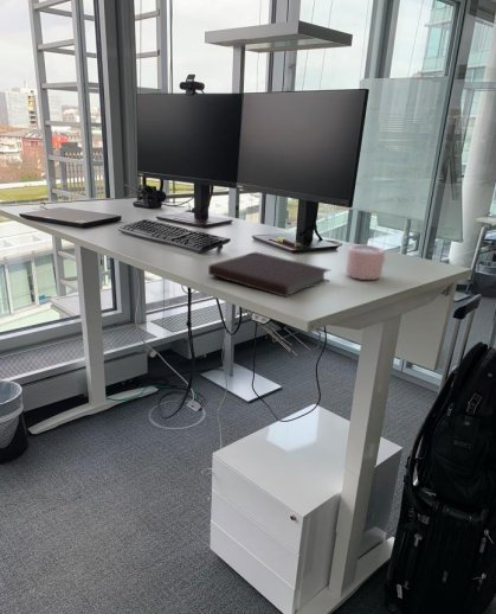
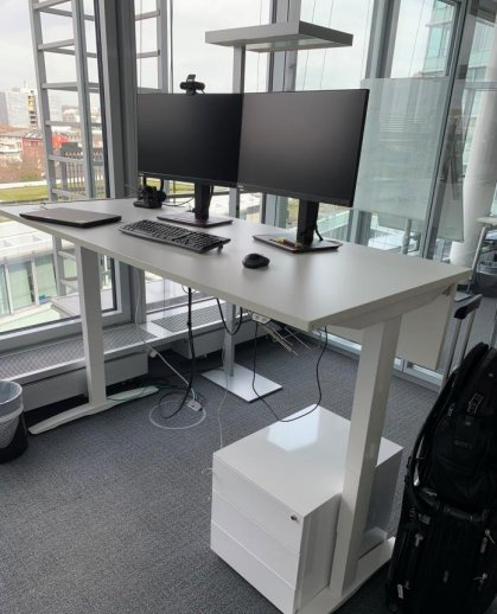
- notebook (269, 273)
- mug (368, 262)
